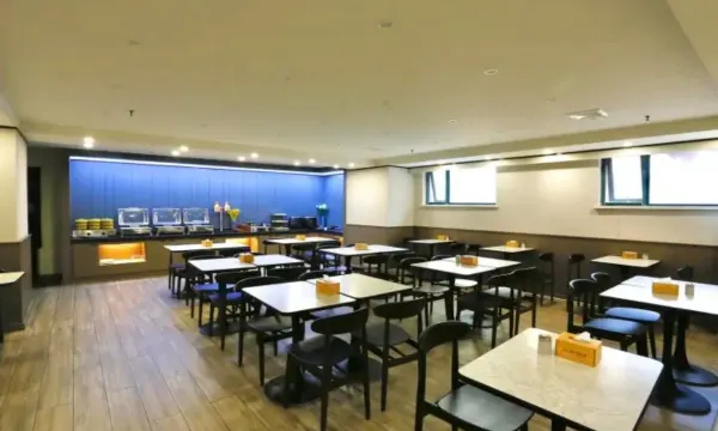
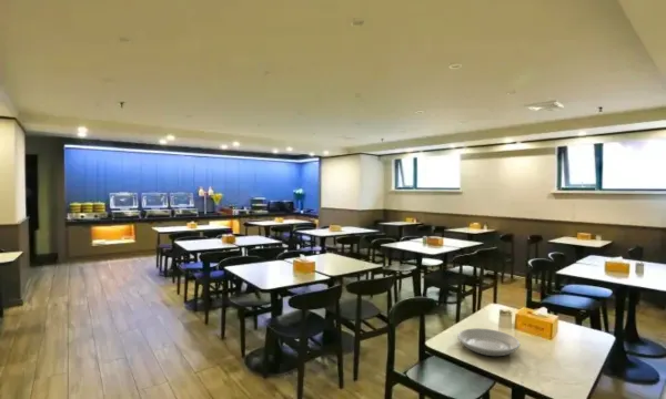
+ plate (487, 342)
